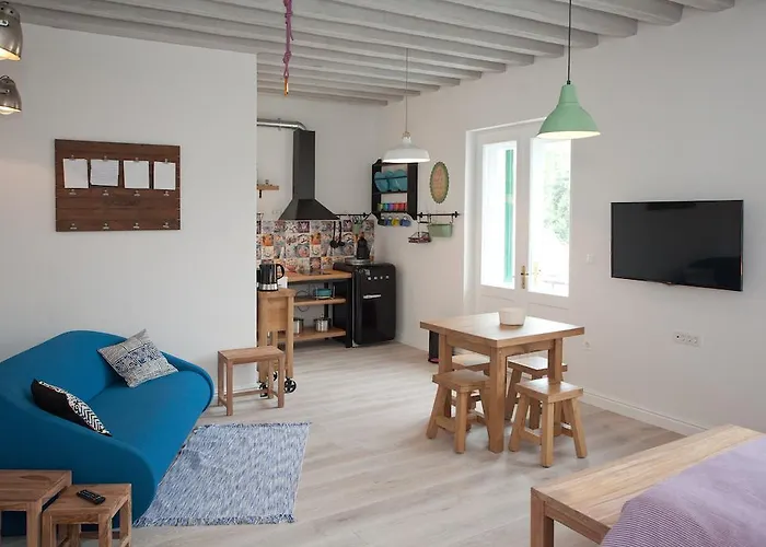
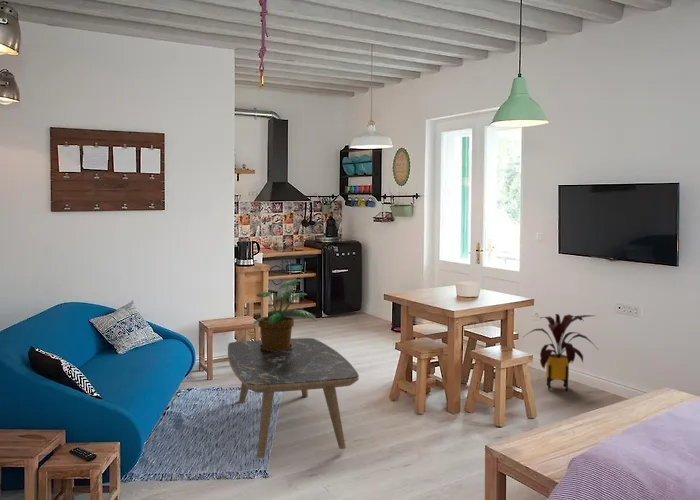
+ coffee table (286, 390)
+ house plant (559, 349)
+ potted plant (286, 314)
